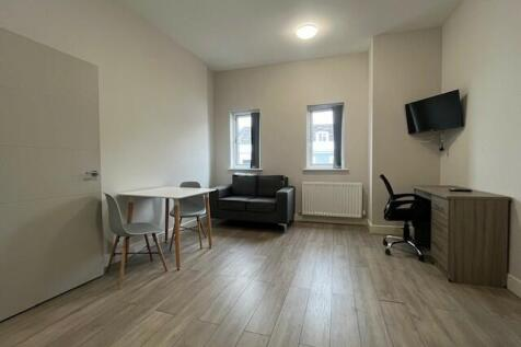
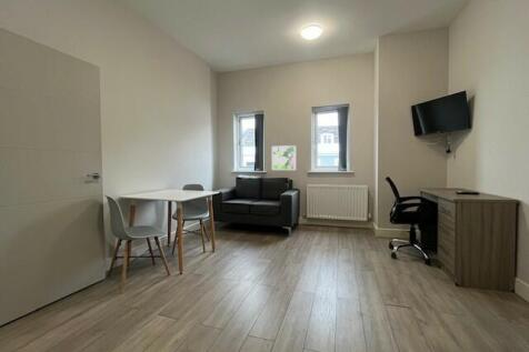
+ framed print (283, 158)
